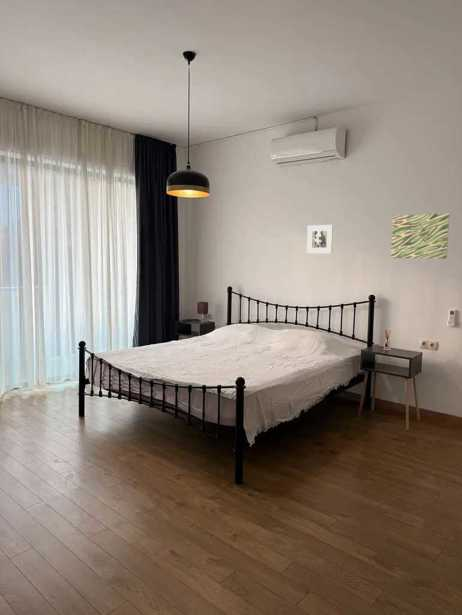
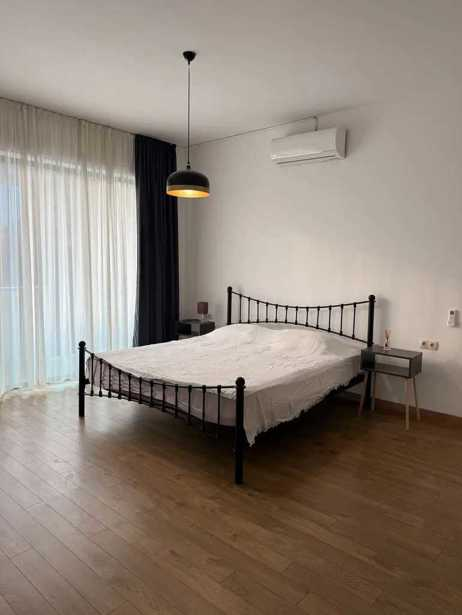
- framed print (319, 239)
- wall art (418, 236)
